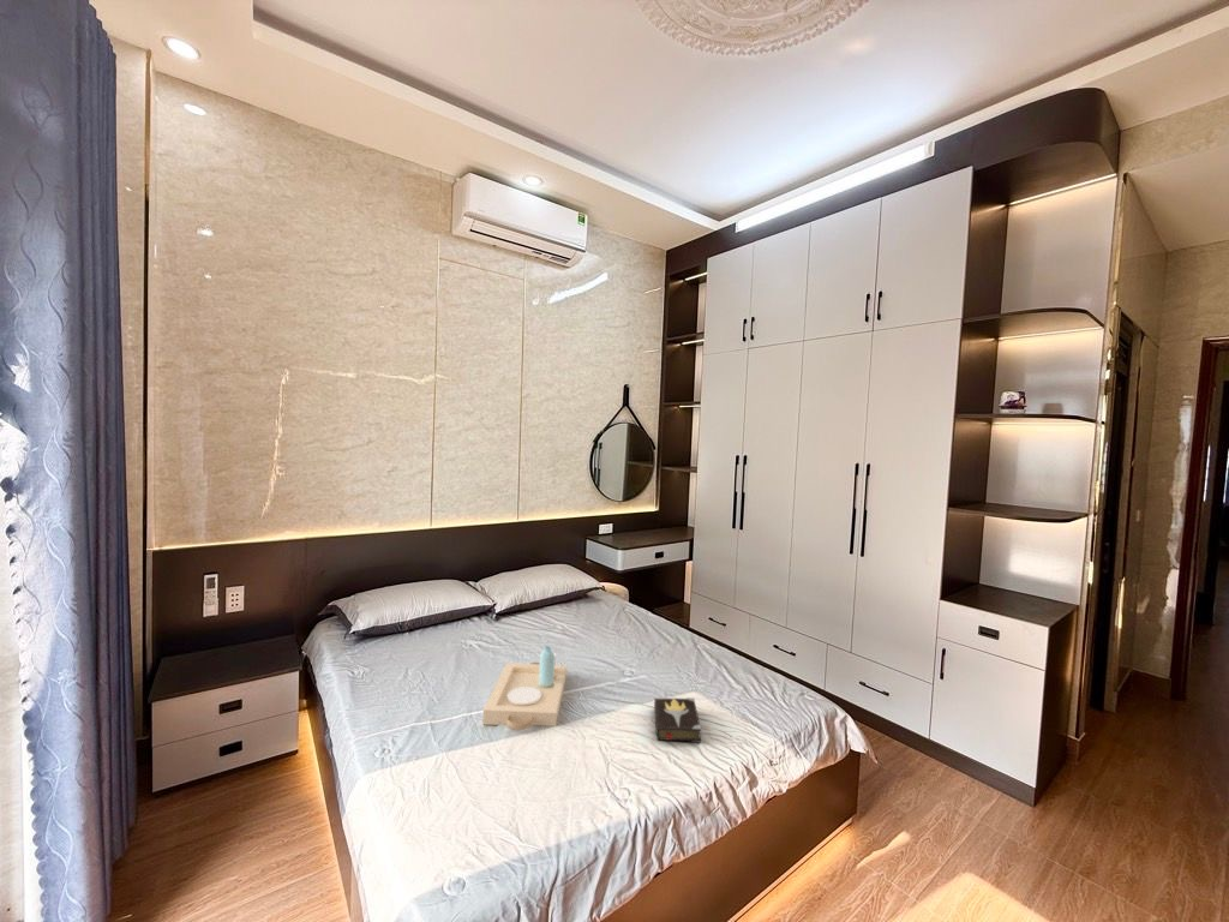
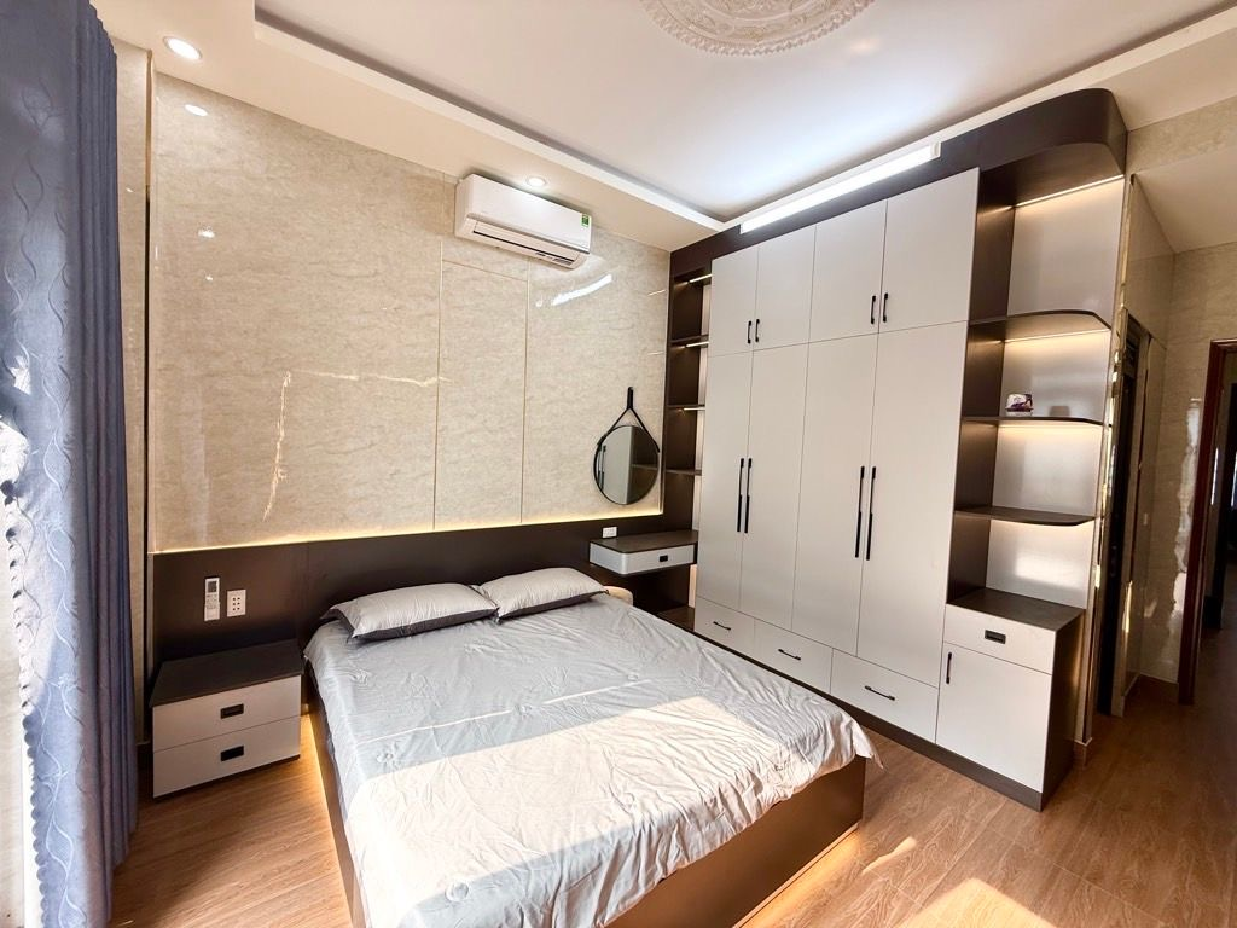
- serving tray (529, 675)
- hardback book (676, 717)
